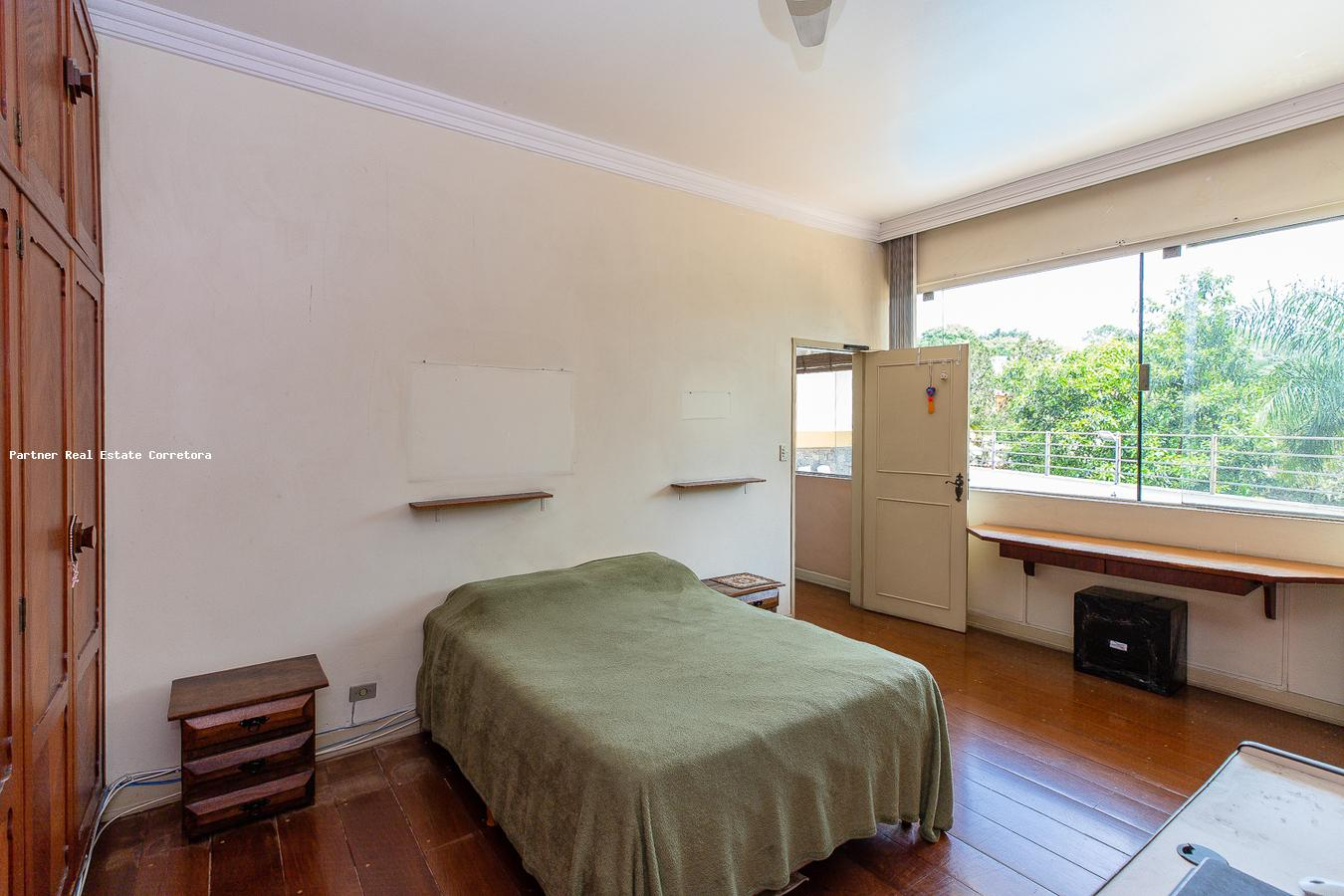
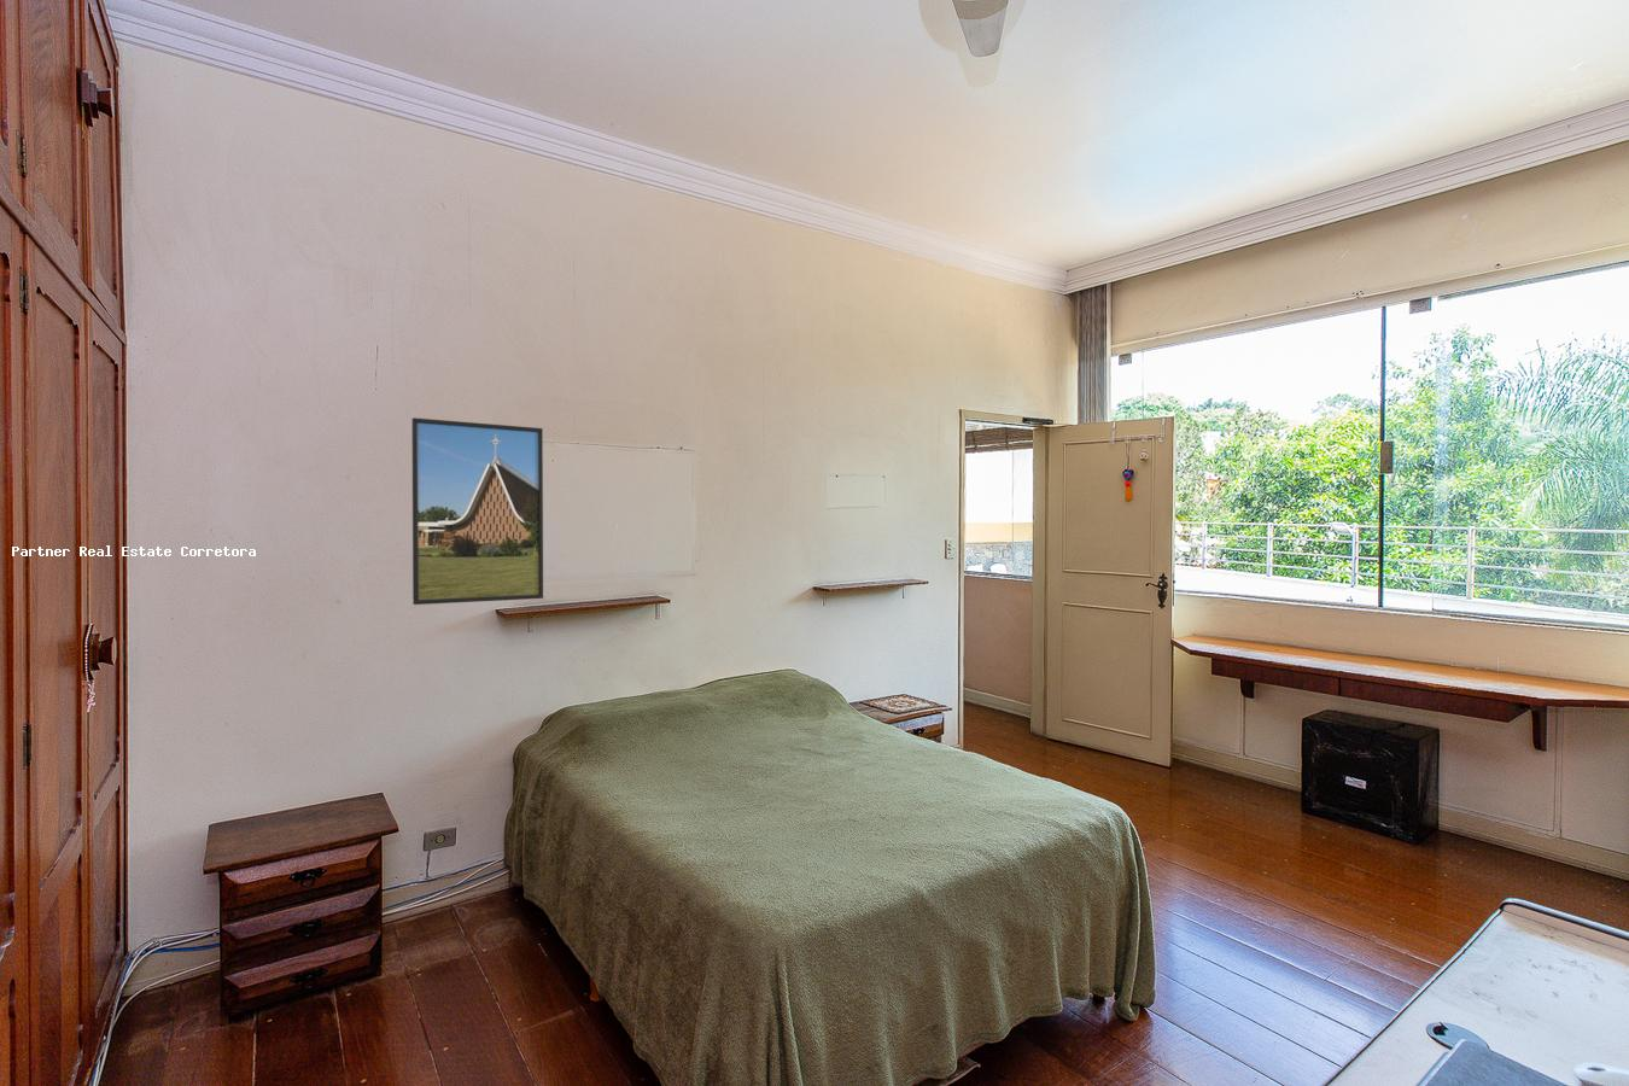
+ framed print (480, 511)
